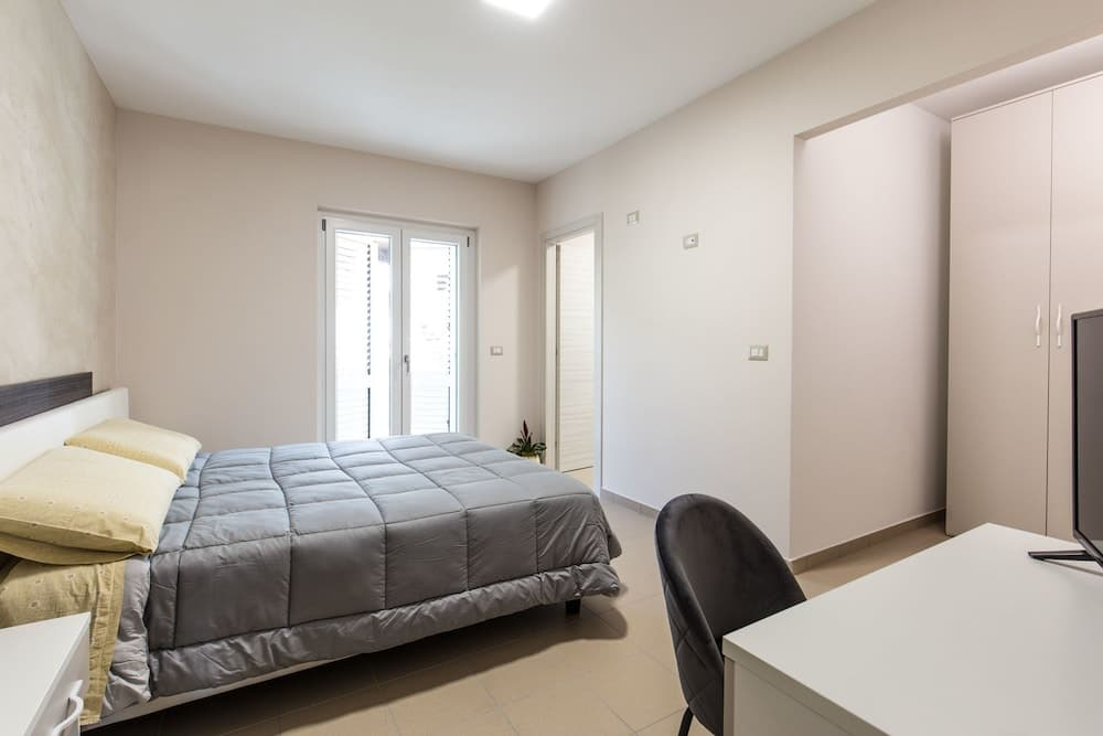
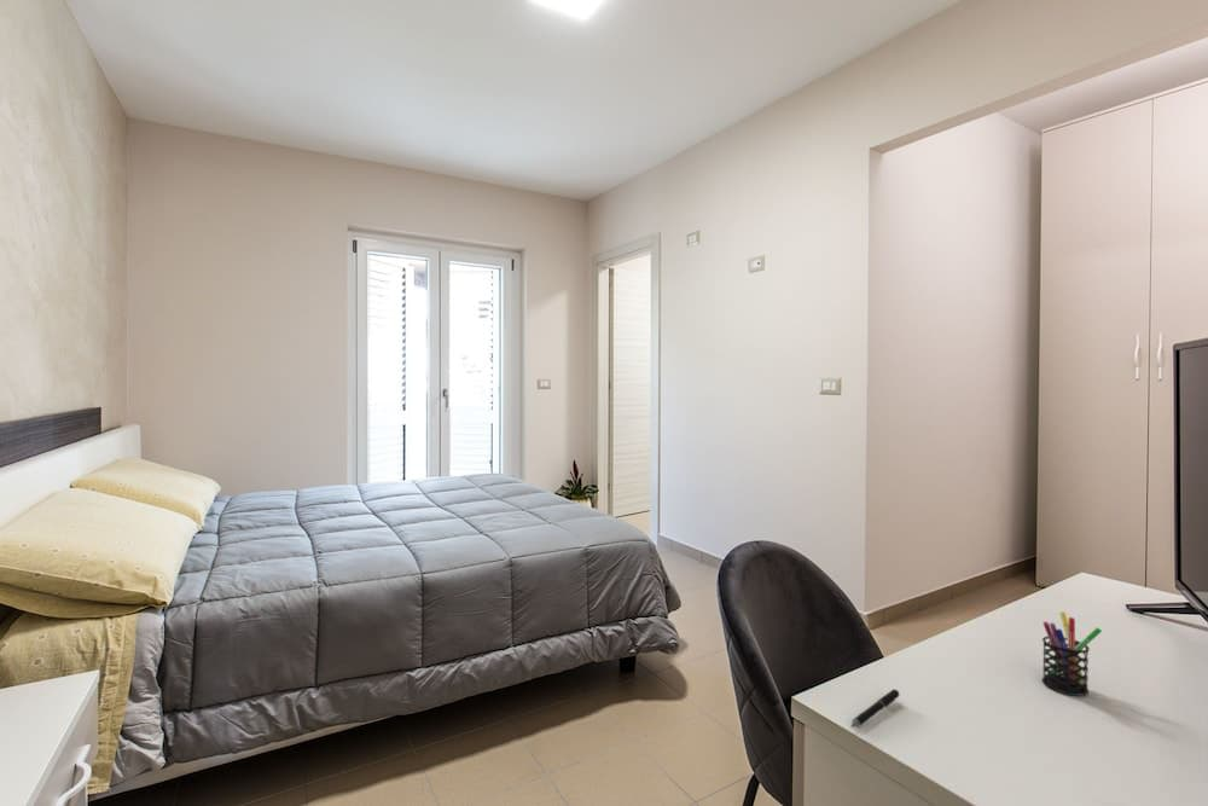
+ pen (875, 708)
+ pen holder (1070, 650)
